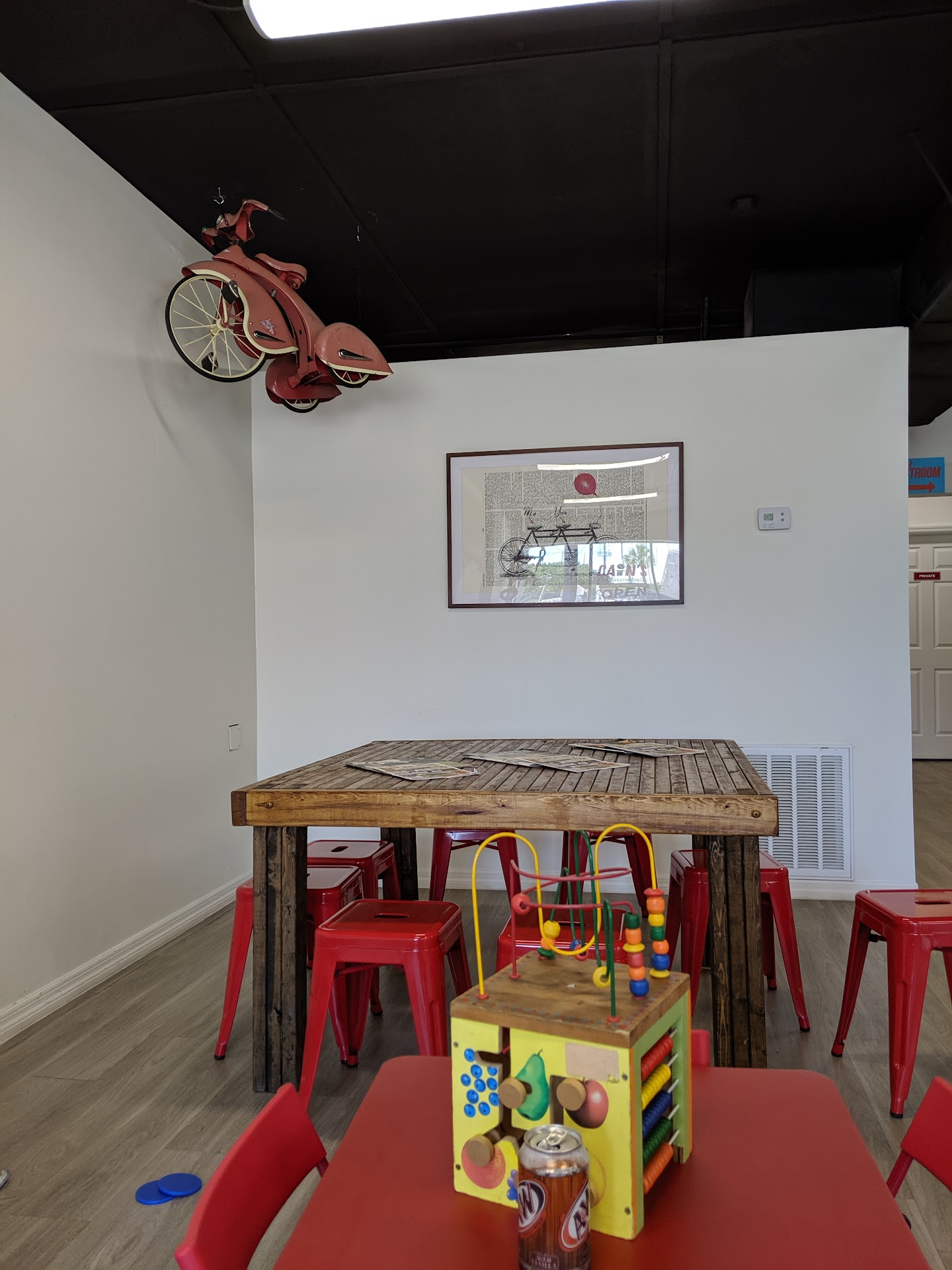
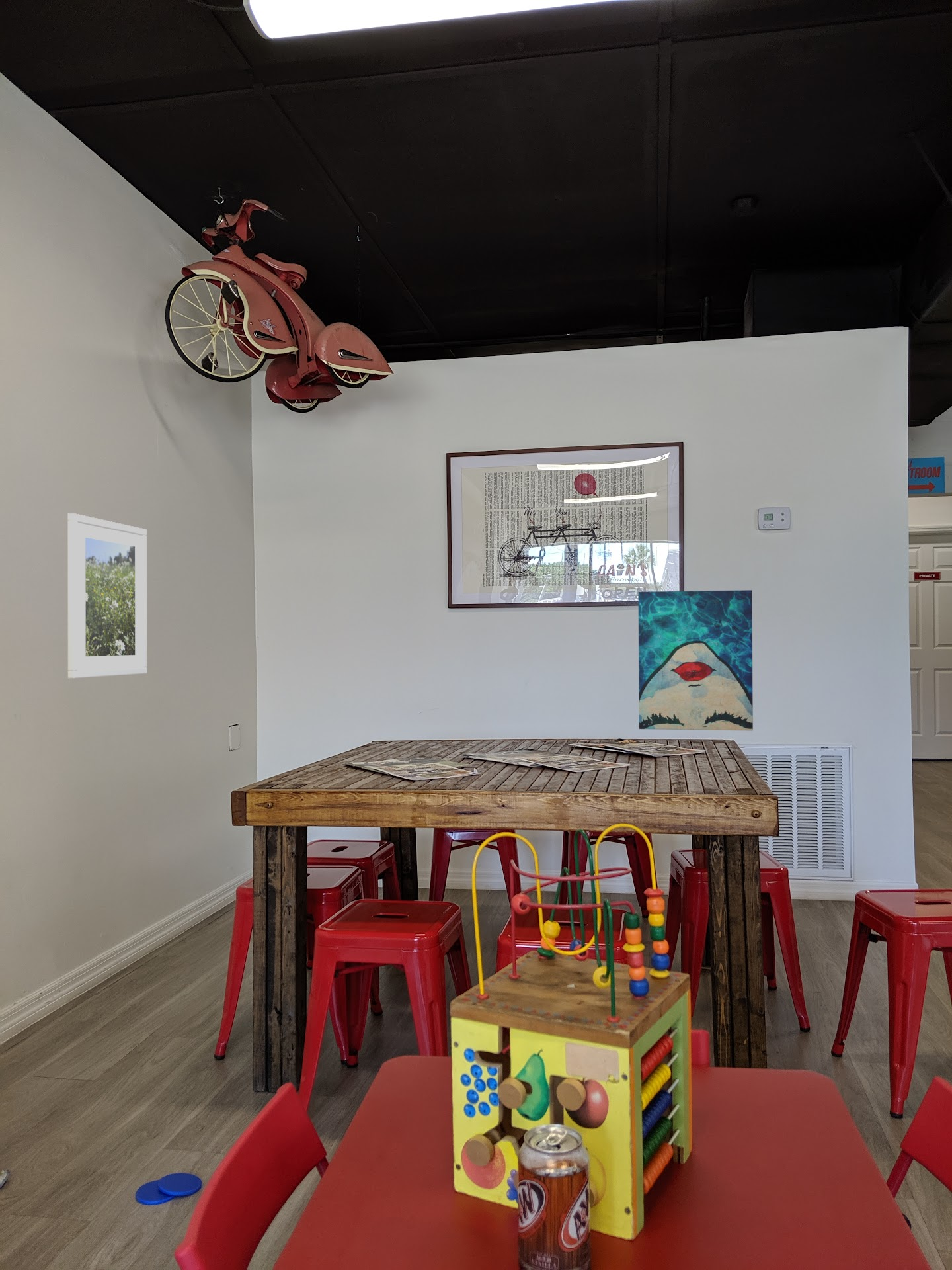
+ wall art (694, 660)
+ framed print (110, 599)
